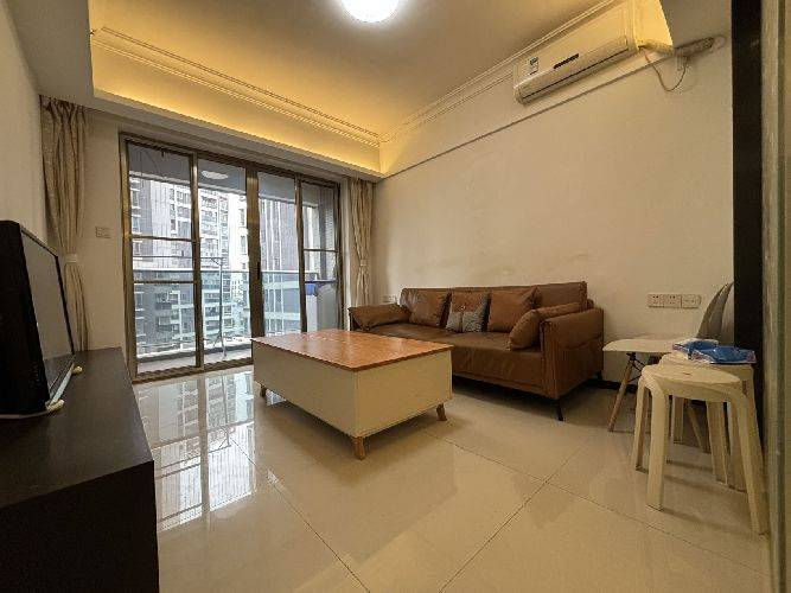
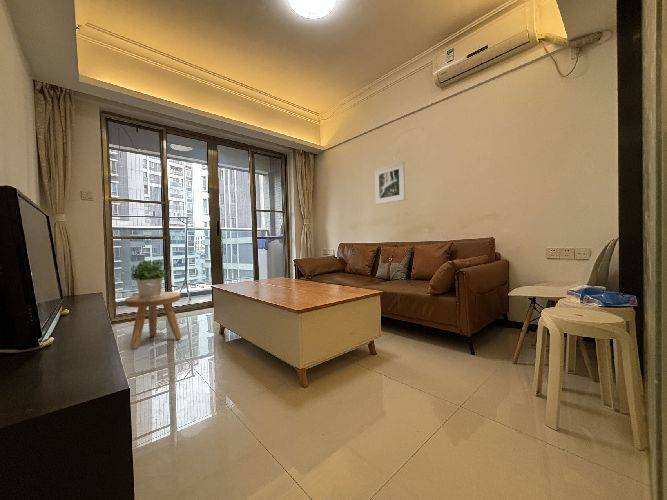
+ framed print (389, 184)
+ stool (154, 318)
+ potted plant (151, 277)
